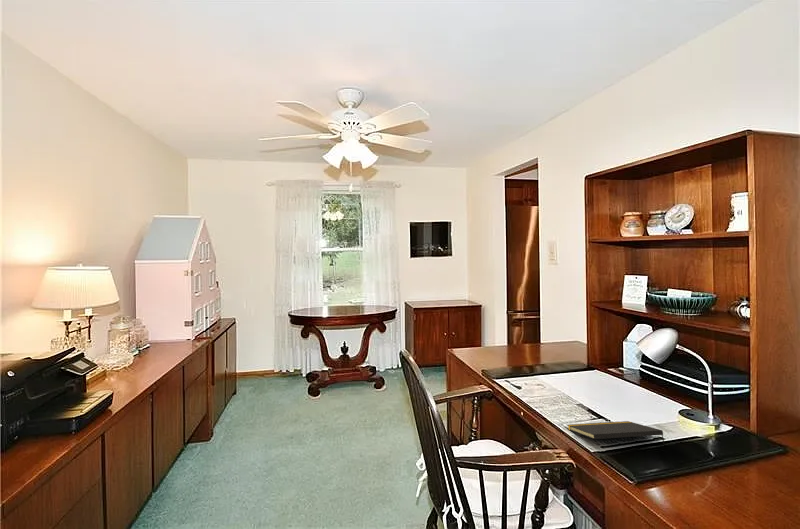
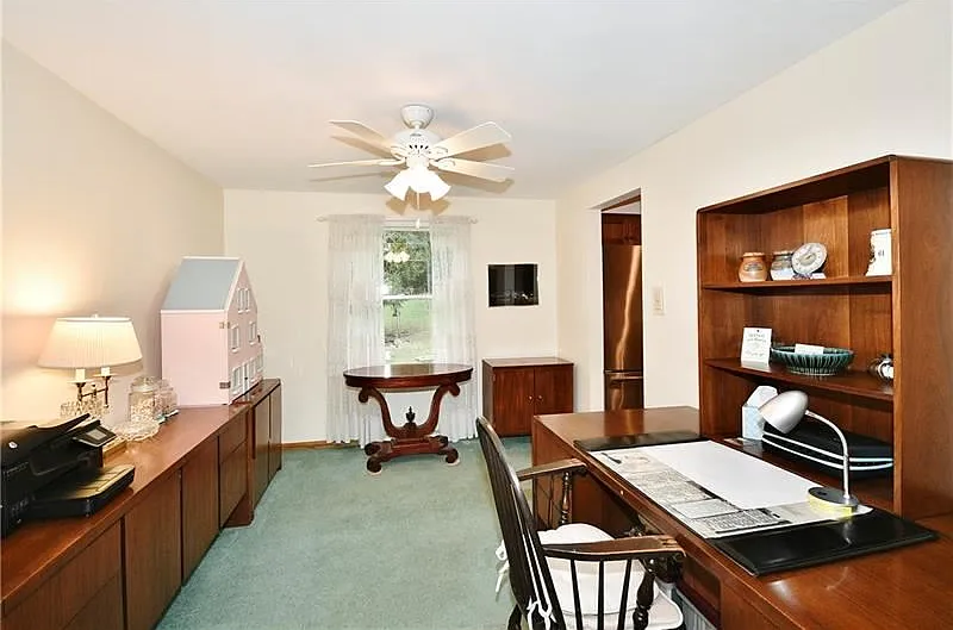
- notepad (612, 429)
